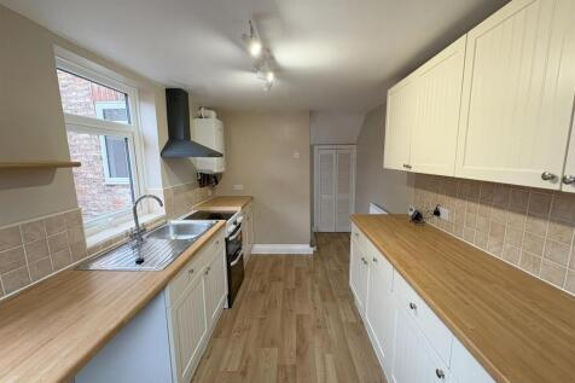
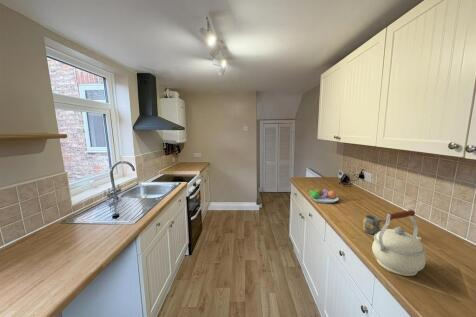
+ mug (375, 224)
+ kettle (401, 238)
+ fruit bowl (322, 194)
